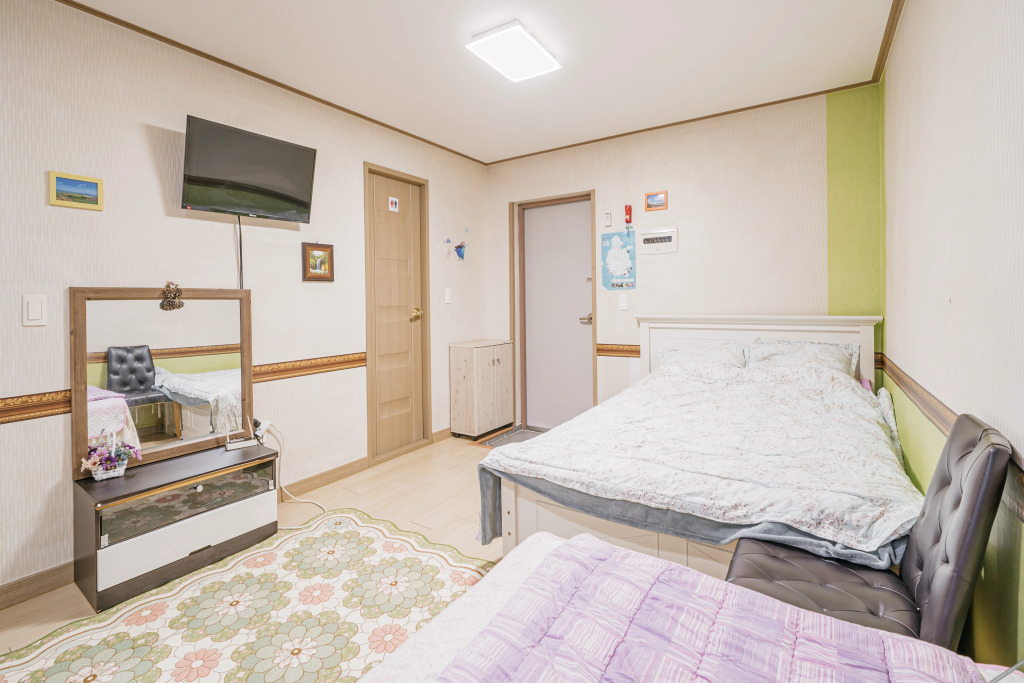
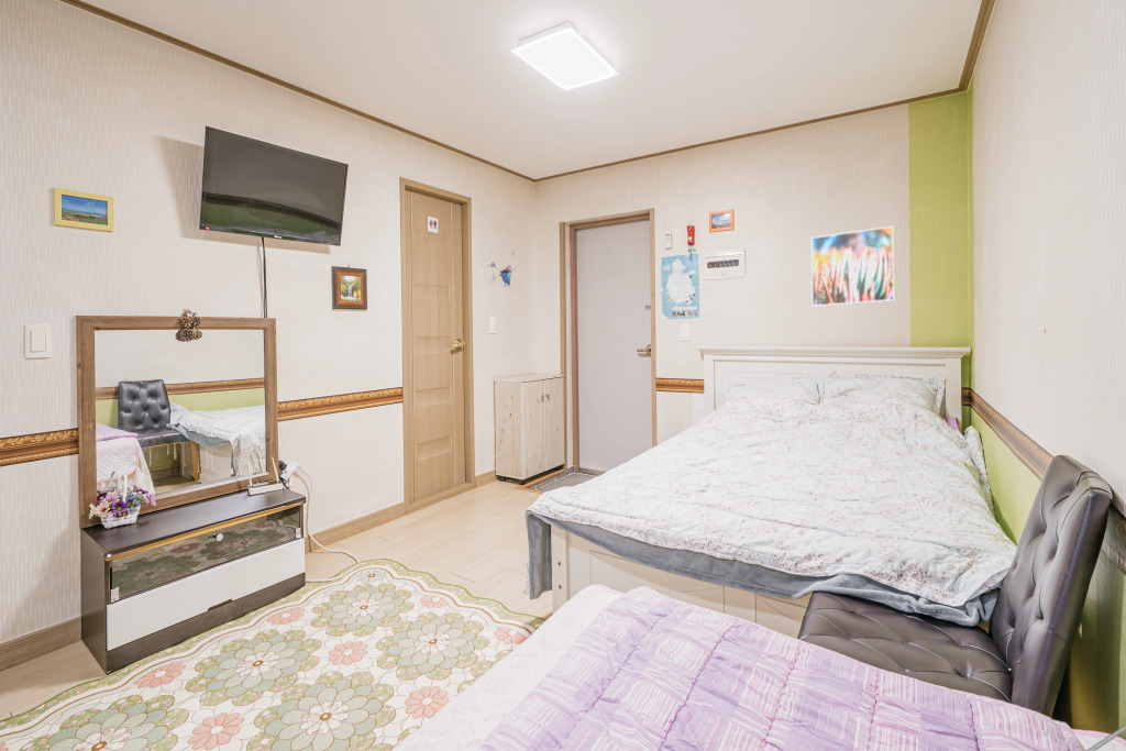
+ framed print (851, 267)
